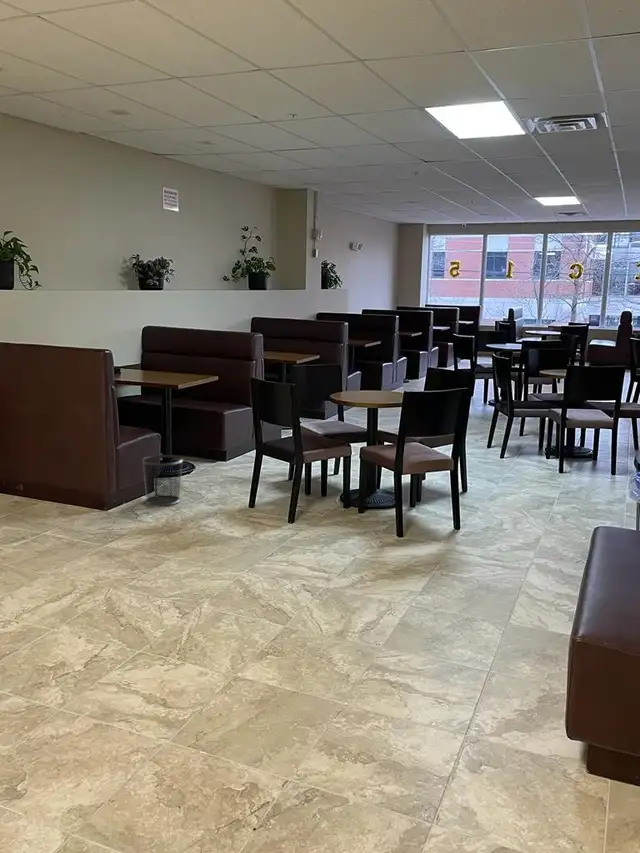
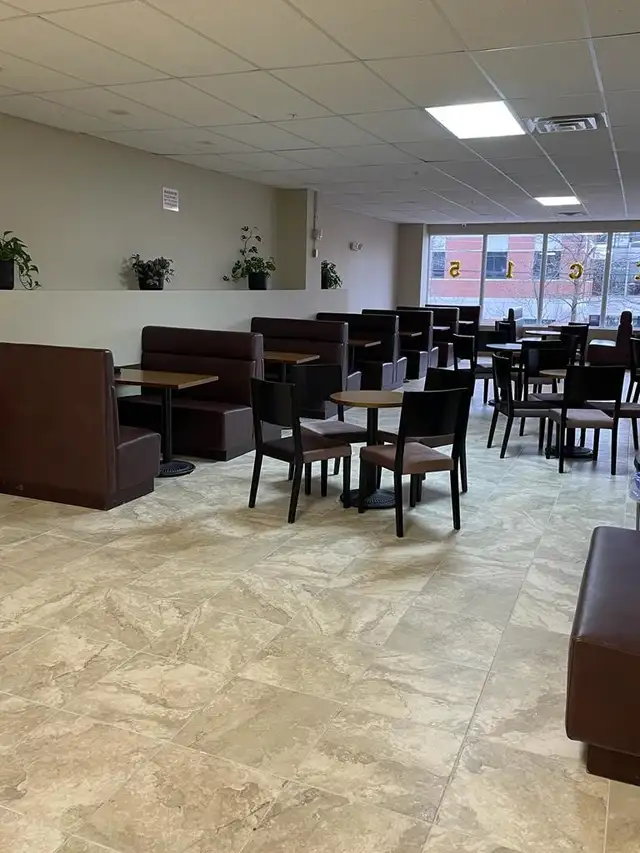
- waste bin (162, 480)
